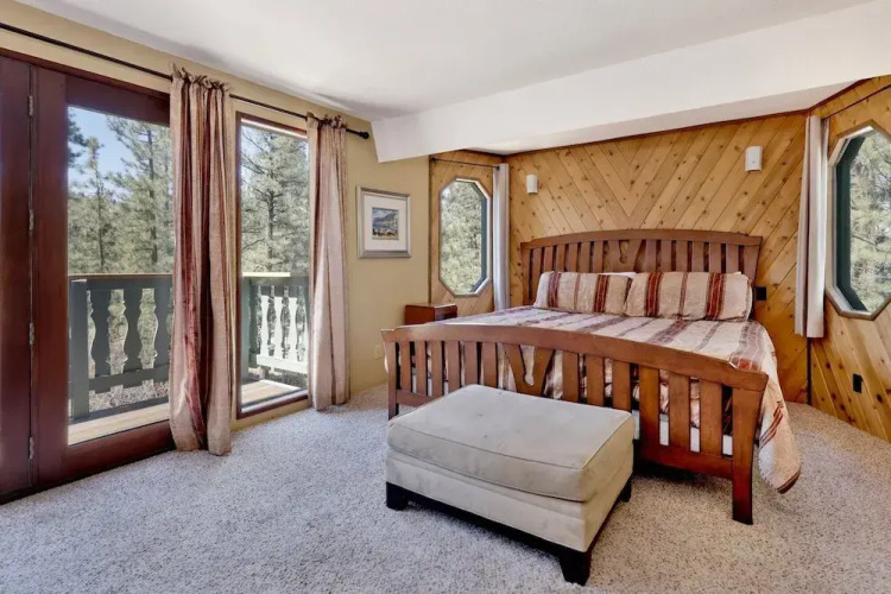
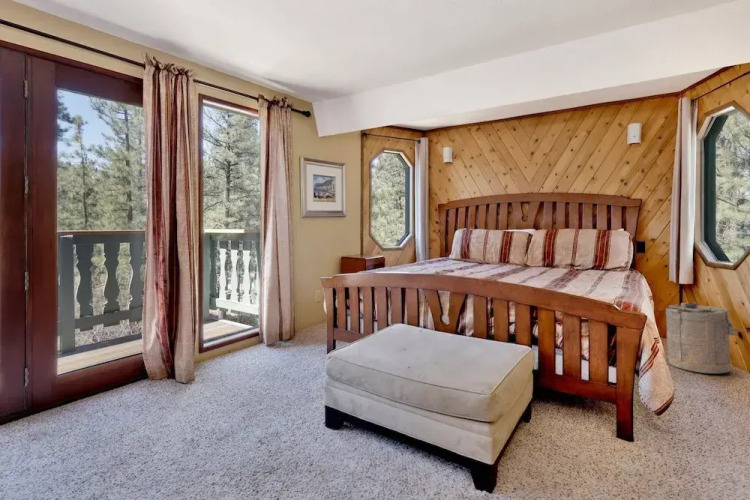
+ laundry hamper (697, 333)
